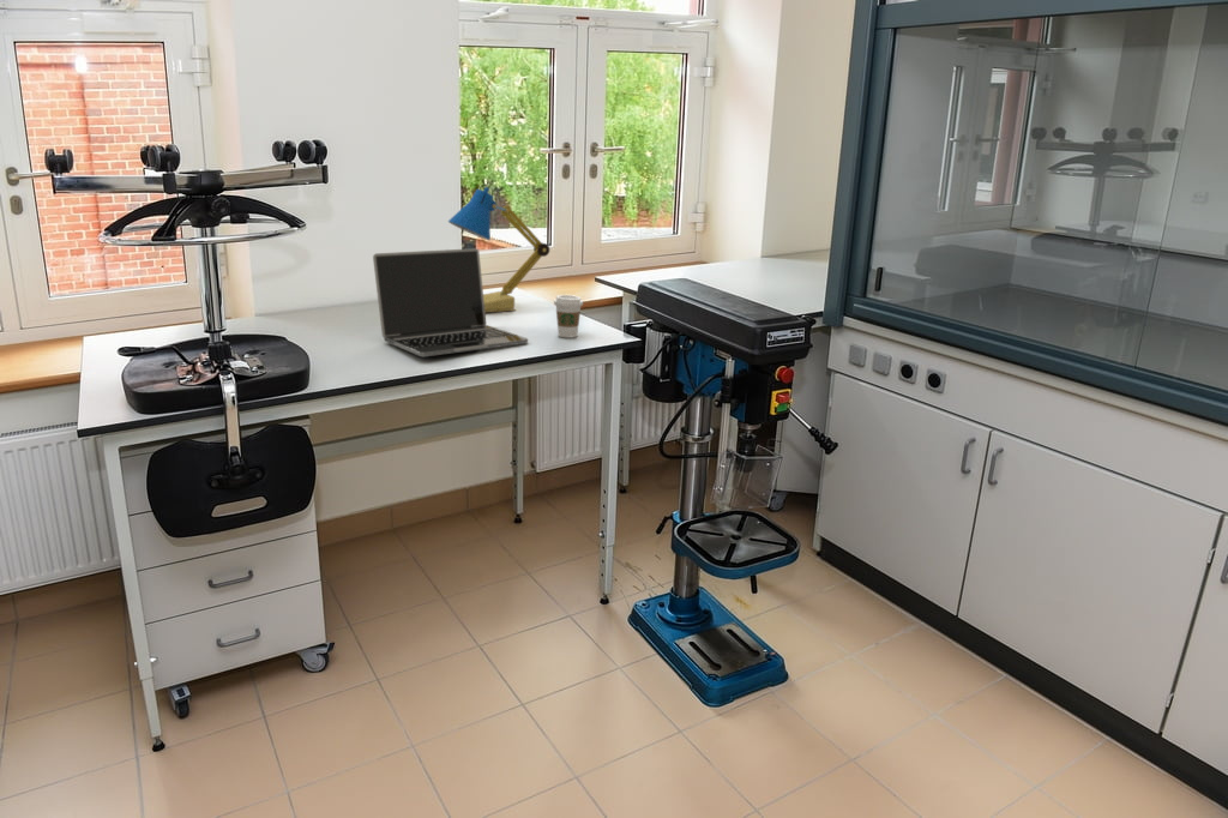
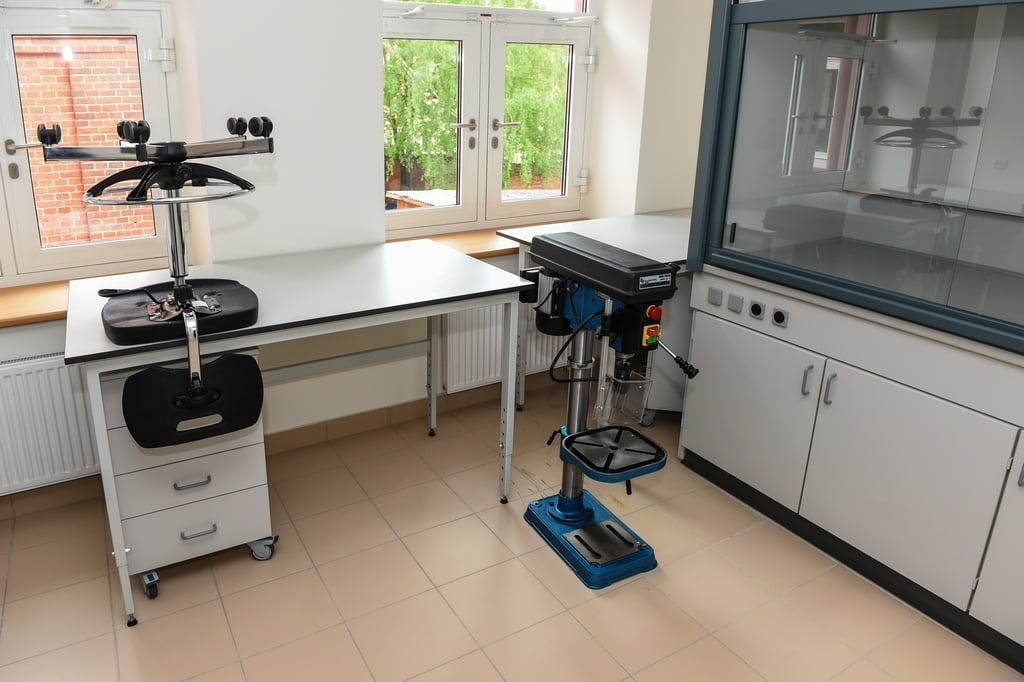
- laptop (451, 299)
- desk lamp (489, 239)
- coffee cup (567, 315)
